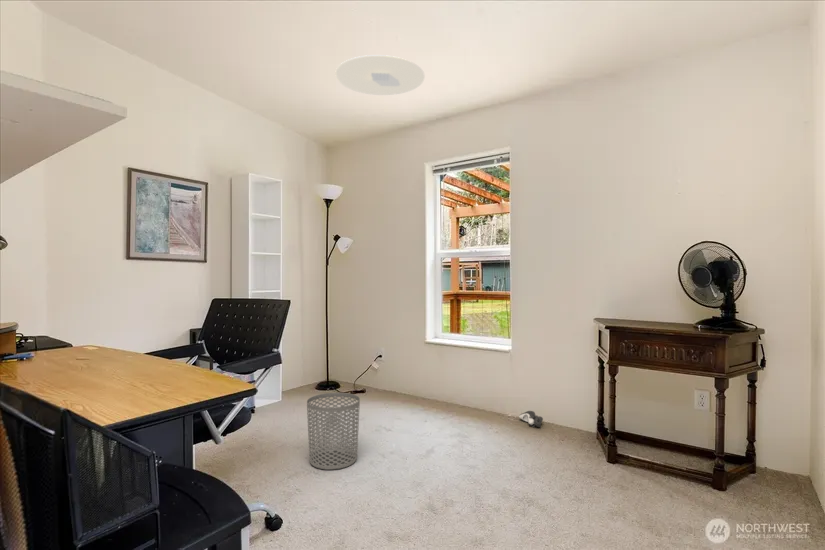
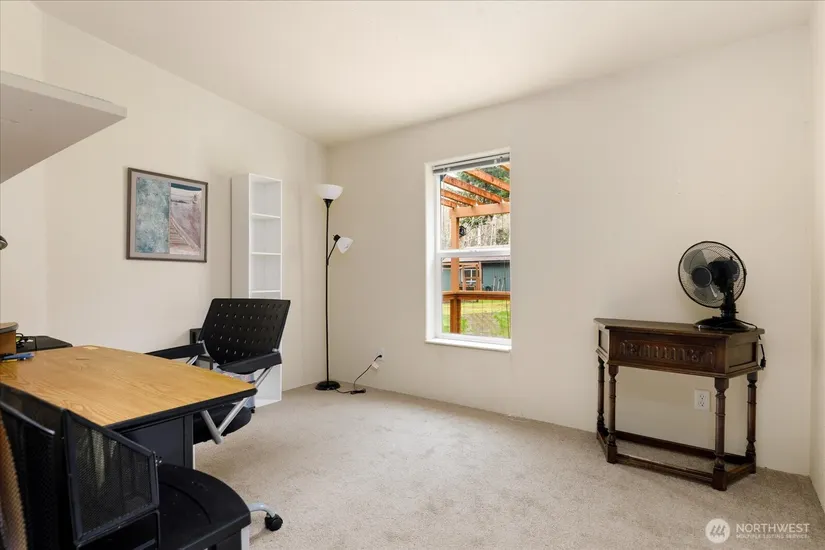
- shoe (531, 418)
- waste bin (333, 429)
- ceiling light (380, 72)
